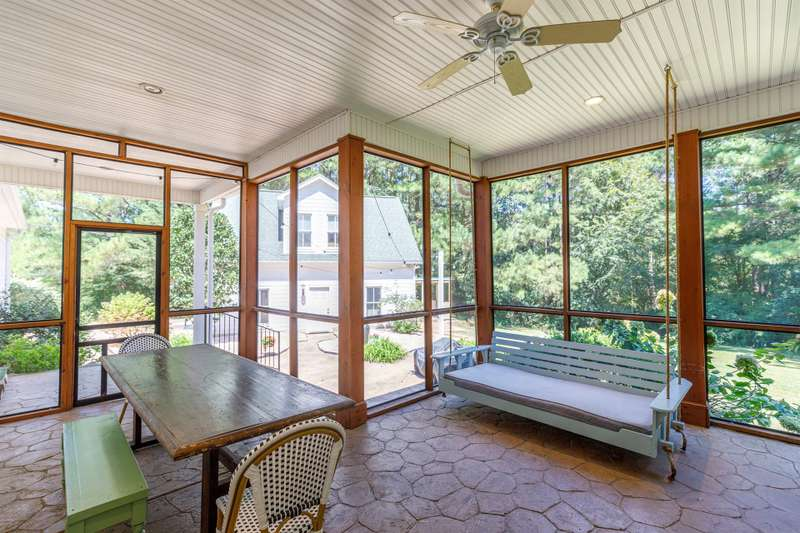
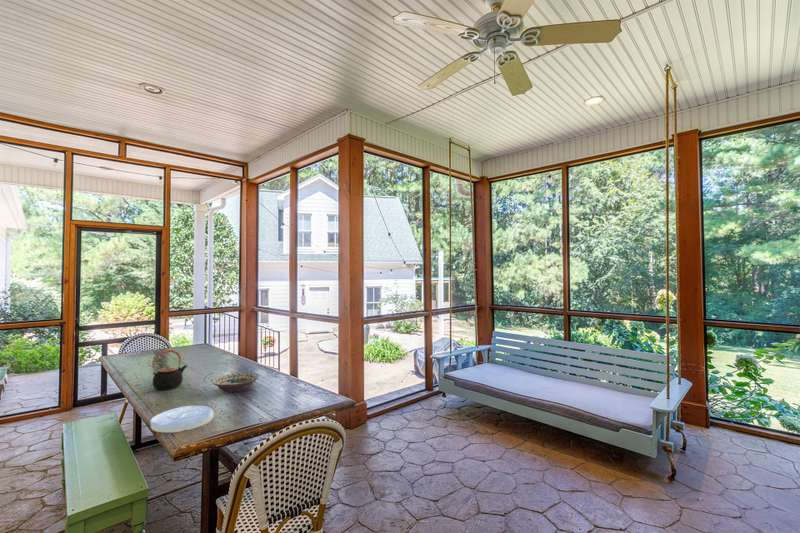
+ plate (183, 416)
+ teapot (170, 368)
+ decorative bowl (235, 383)
